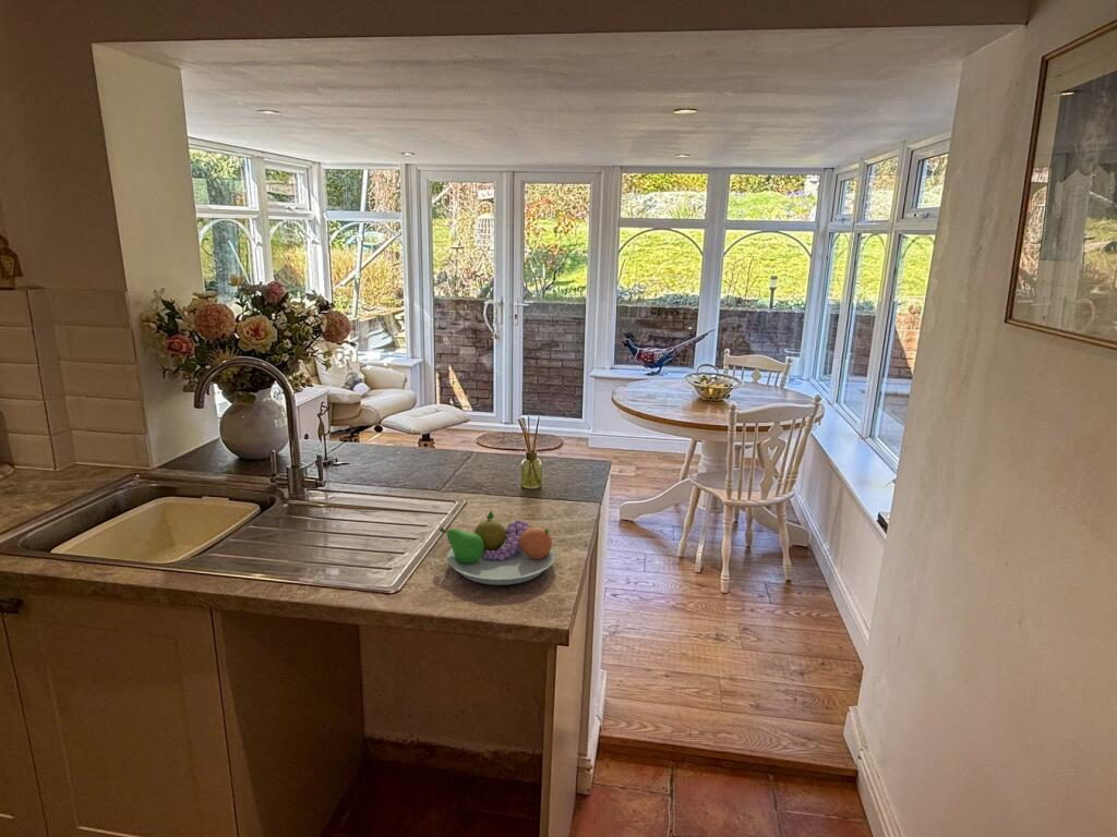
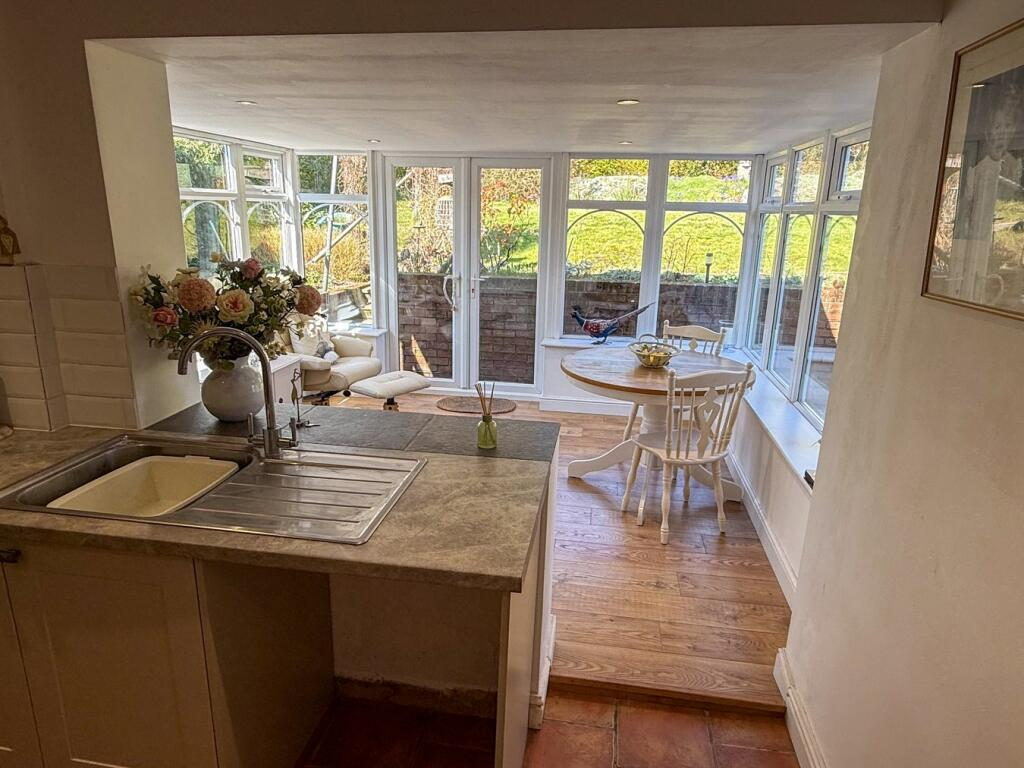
- fruit bowl (497, 544)
